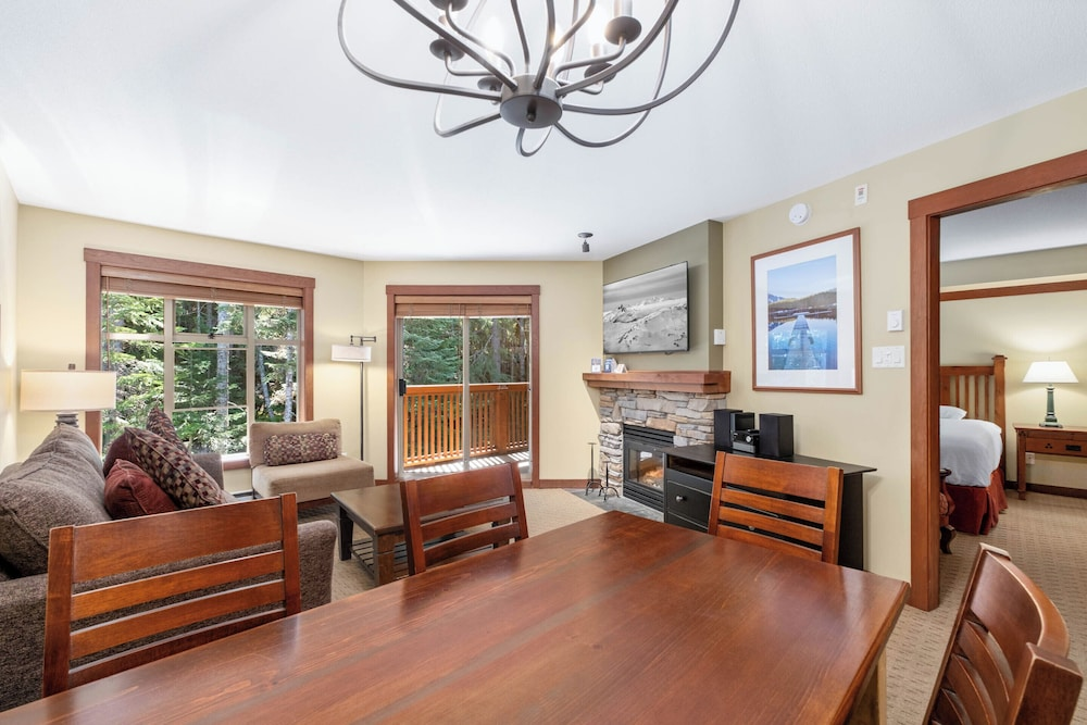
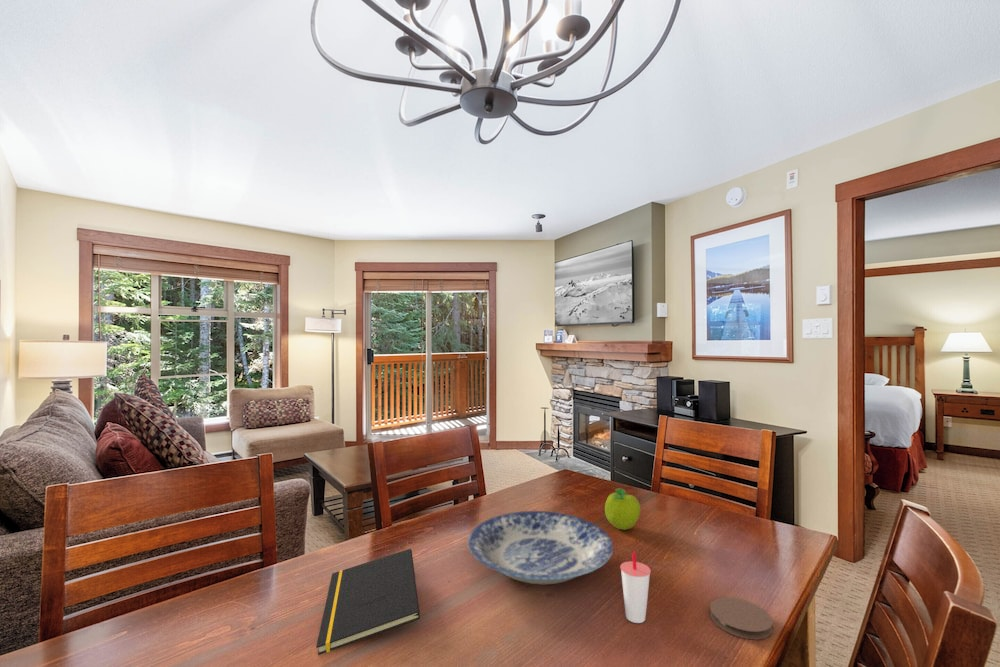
+ plate (539, 552)
+ cup (635, 584)
+ notepad (371, 593)
+ fruit (622, 509)
+ coaster (740, 617)
